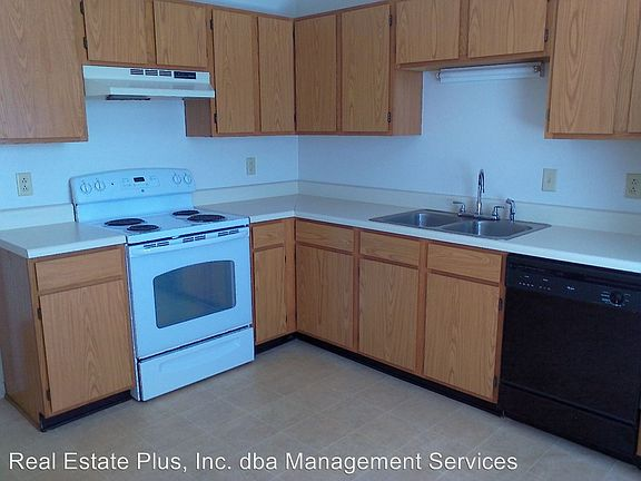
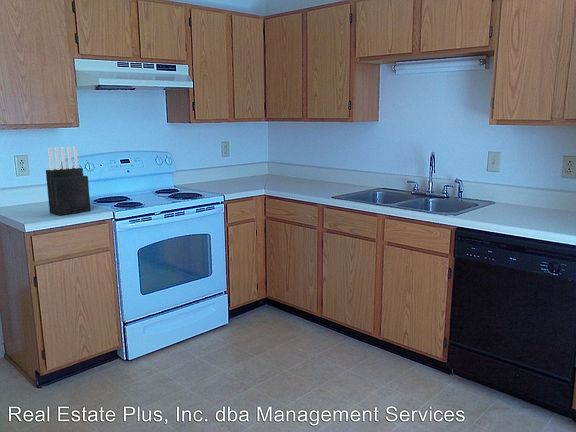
+ knife block (68, 180)
